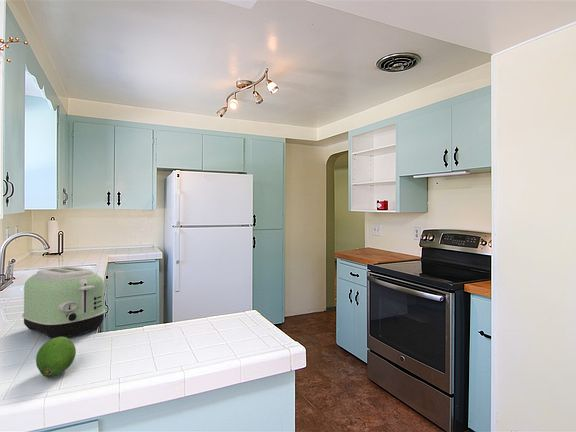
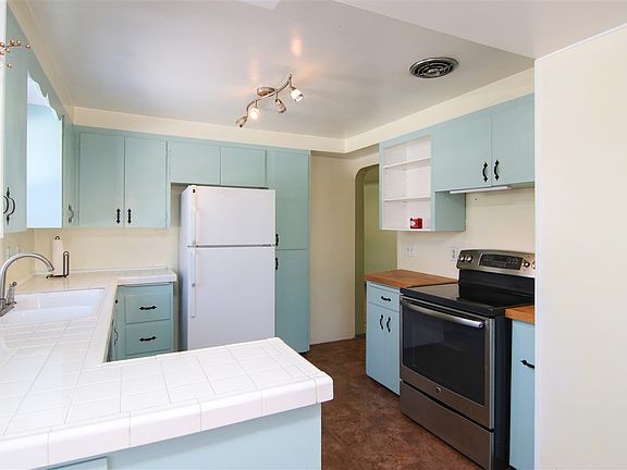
- toaster (66, 299)
- fruit (57, 356)
